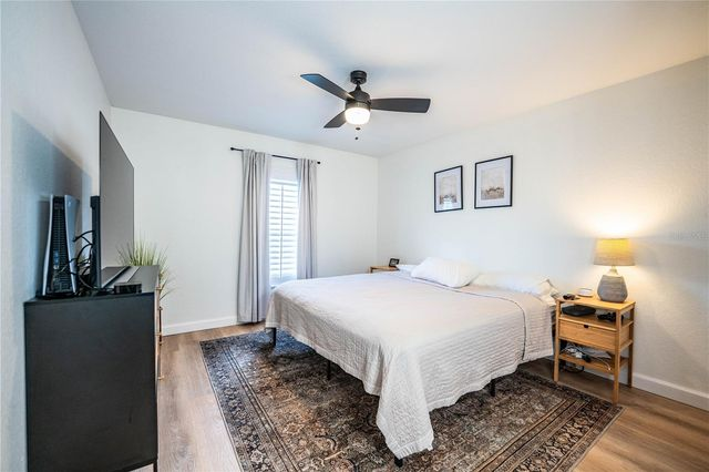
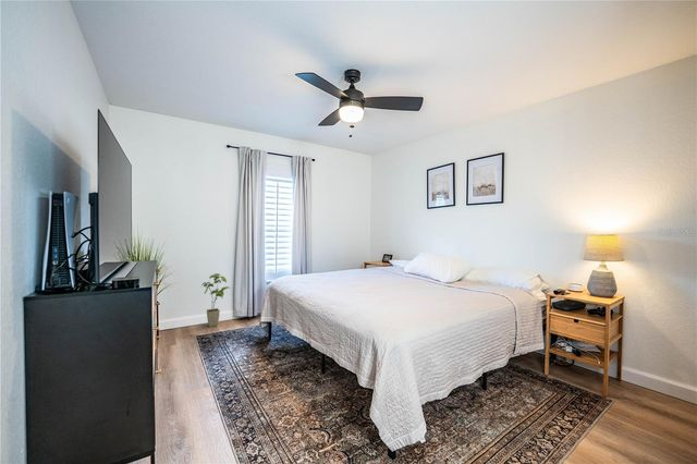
+ house plant (216, 298)
